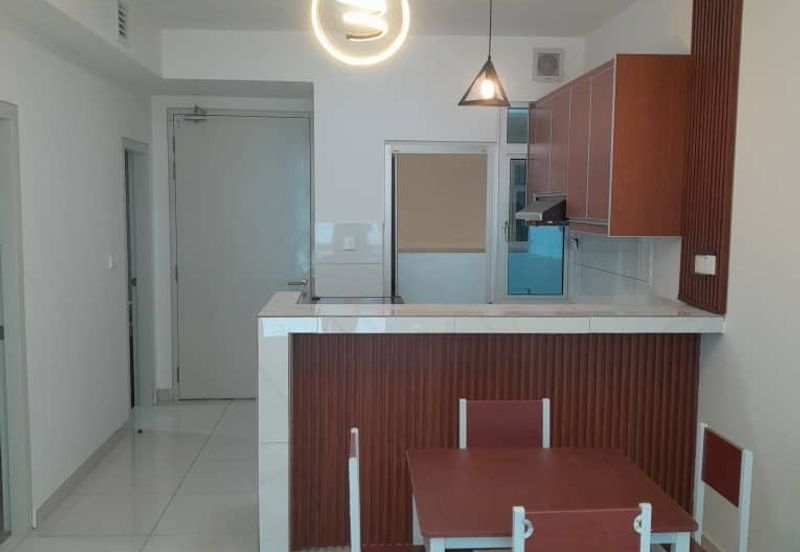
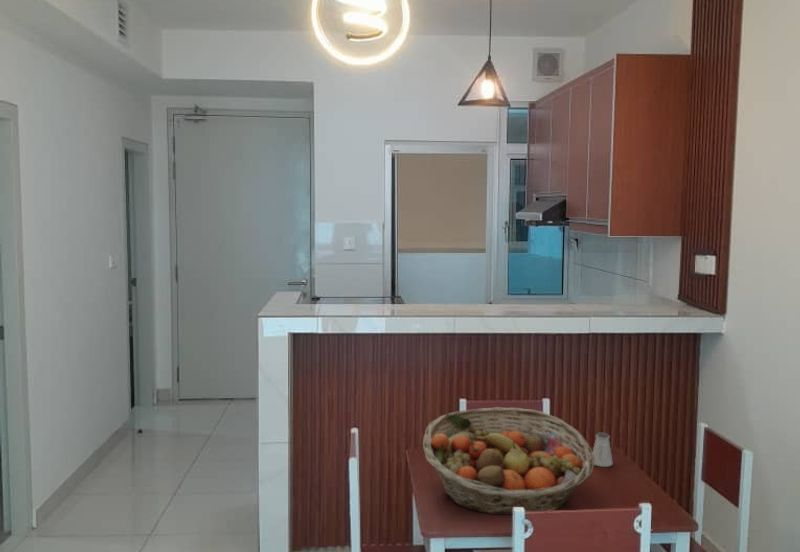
+ saltshaker (602, 448)
+ fruit basket (506, 459)
